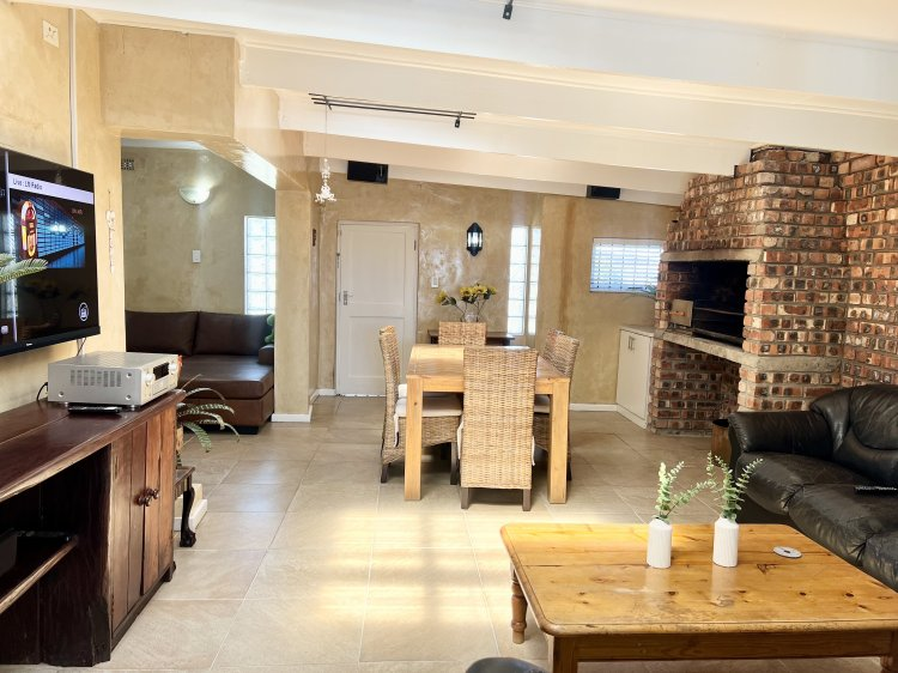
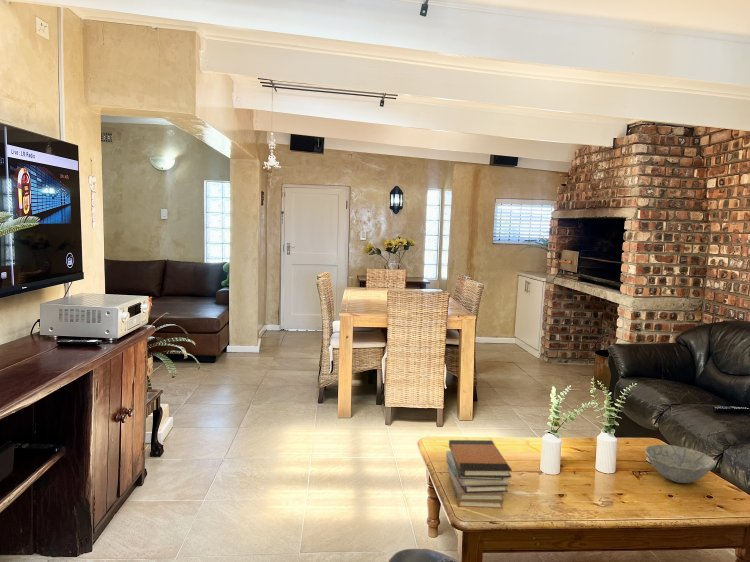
+ book stack (476, 472)
+ bowl (678, 467)
